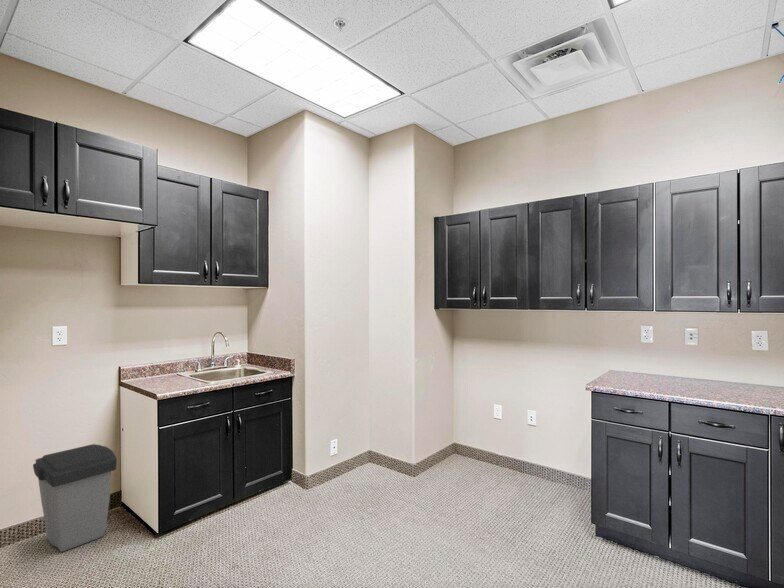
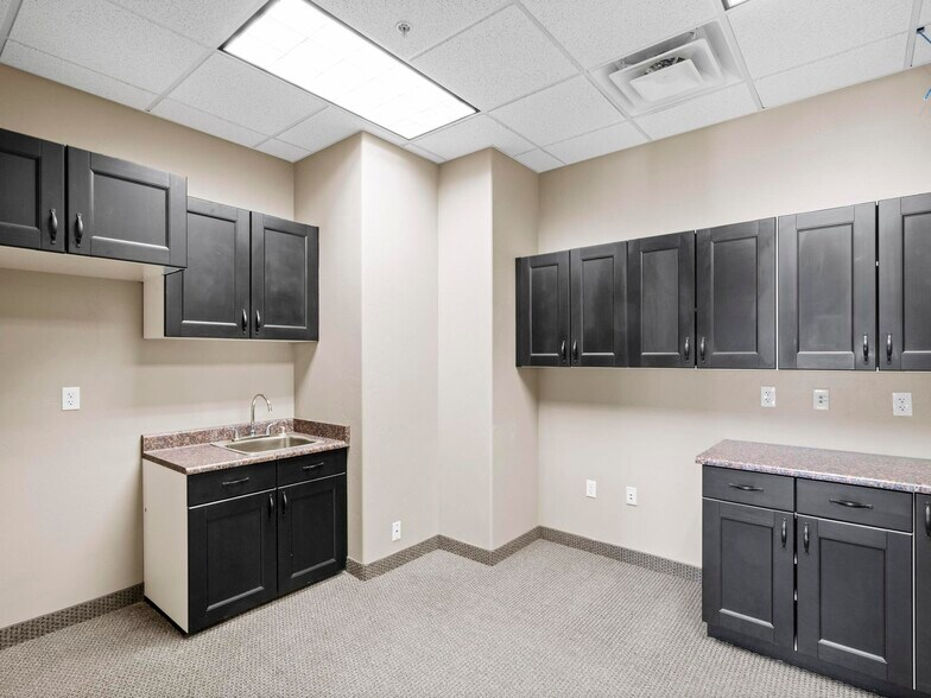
- trash can (74, 495)
